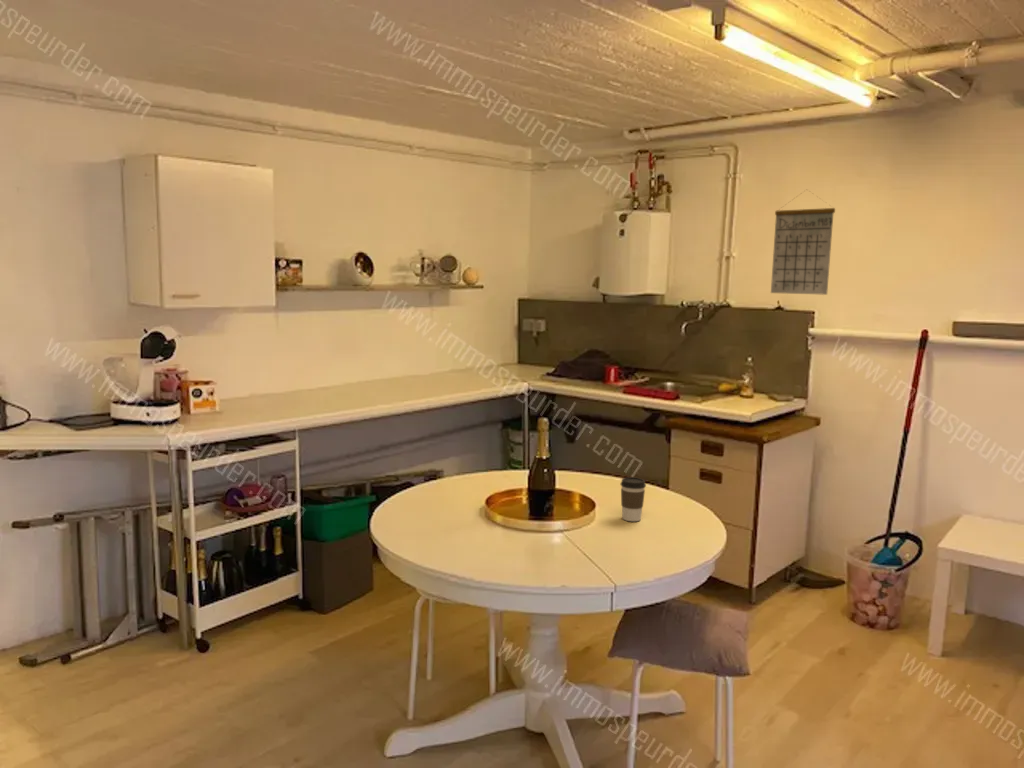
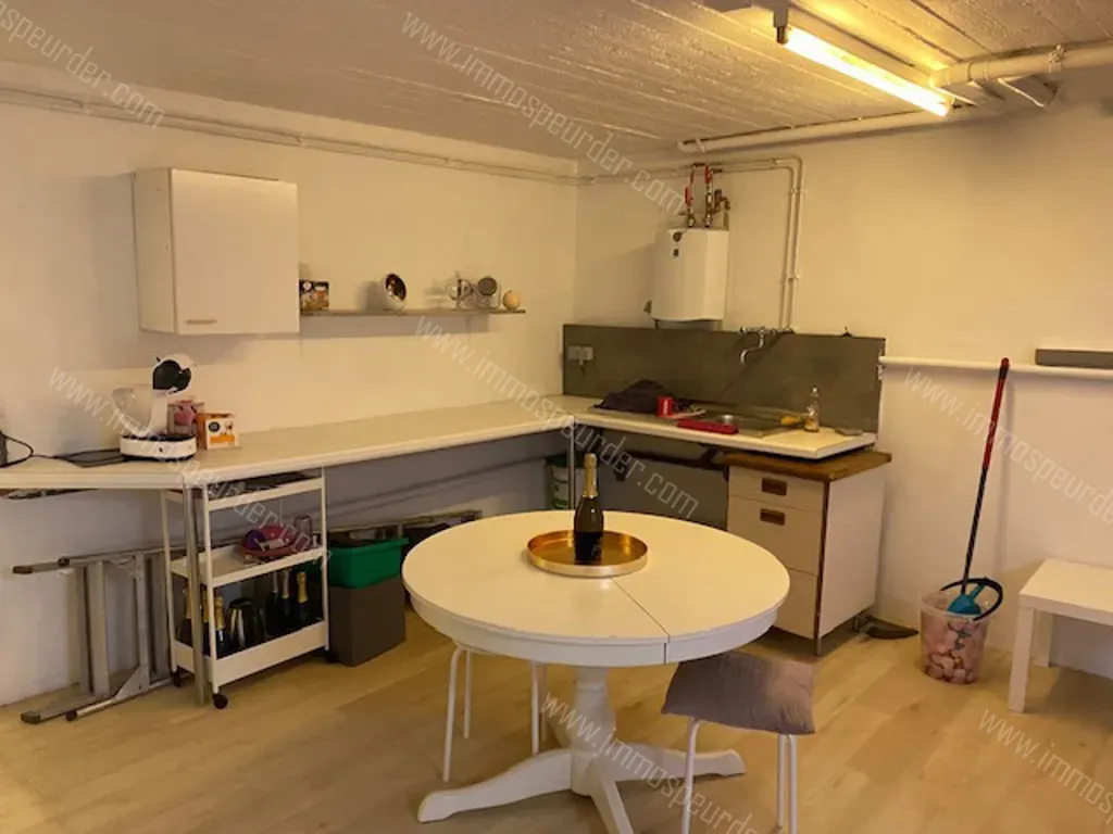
- calendar (802, 241)
- coffee cup (632, 499)
